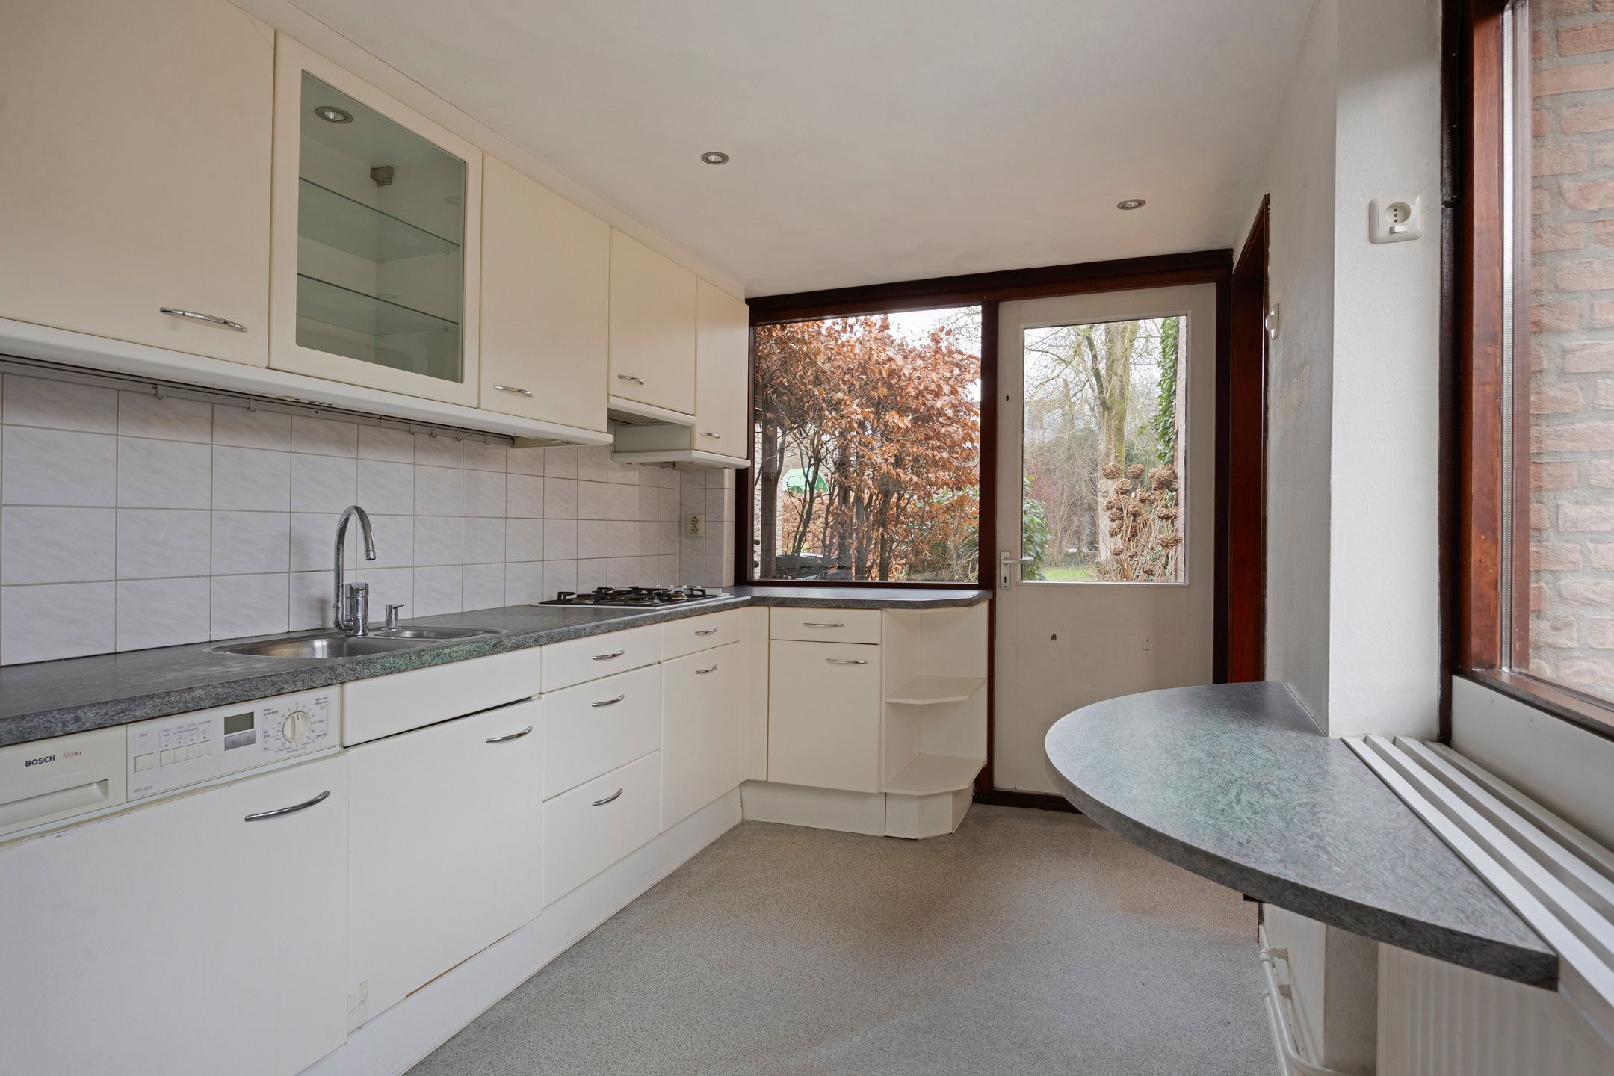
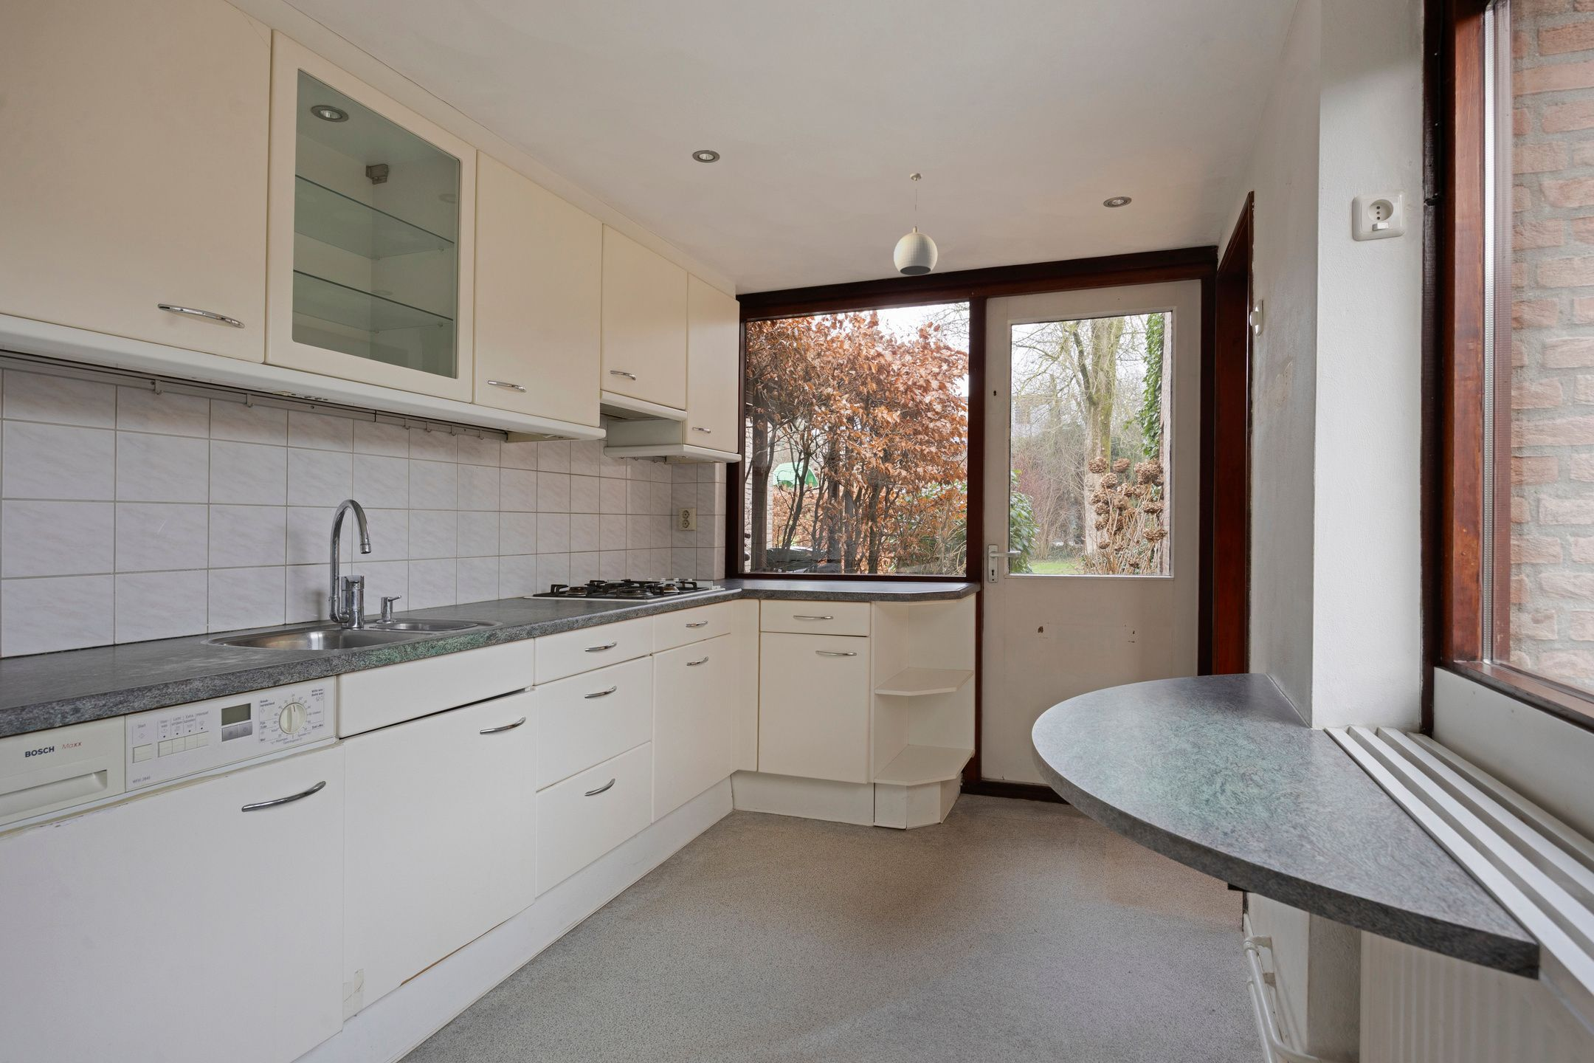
+ pendant light (916, 222)
